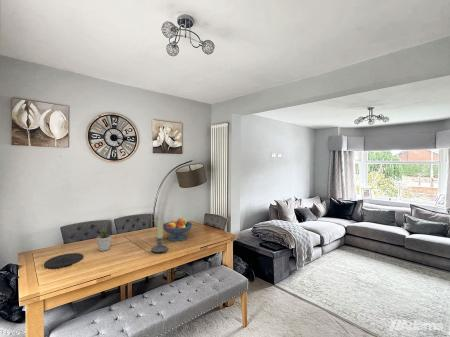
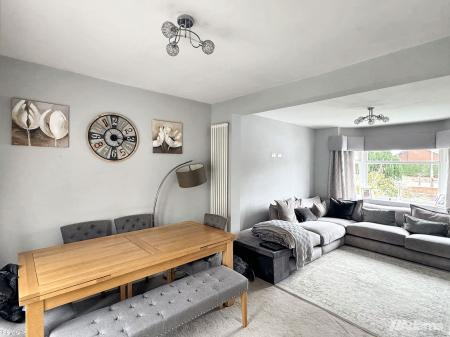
- potted plant (104, 238)
- fruit bowl (177, 229)
- plate (64, 259)
- candle holder (160, 235)
